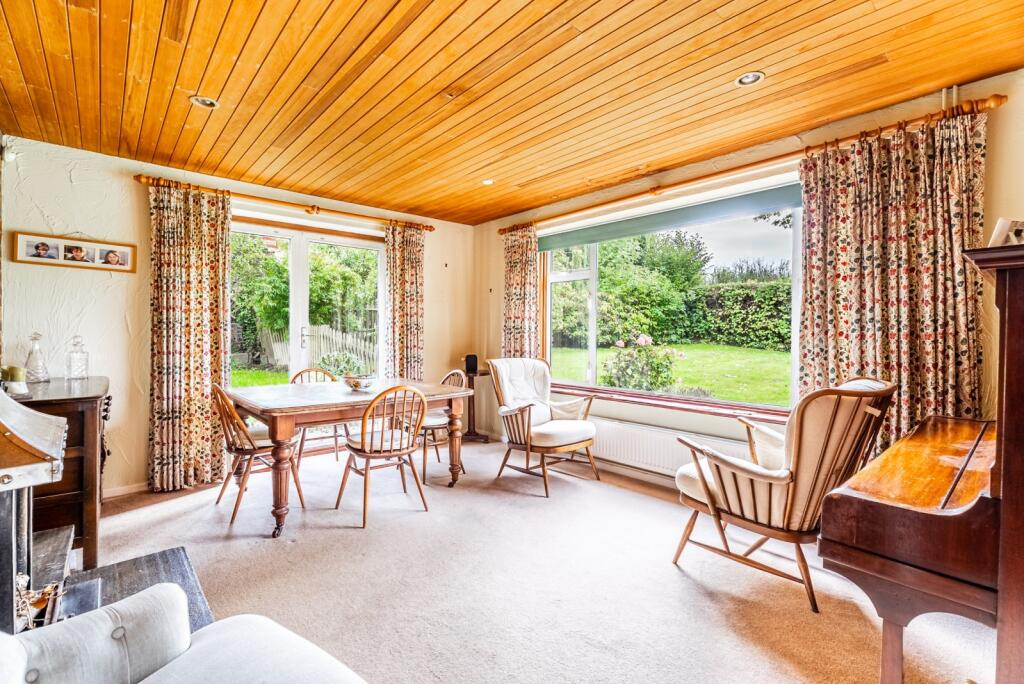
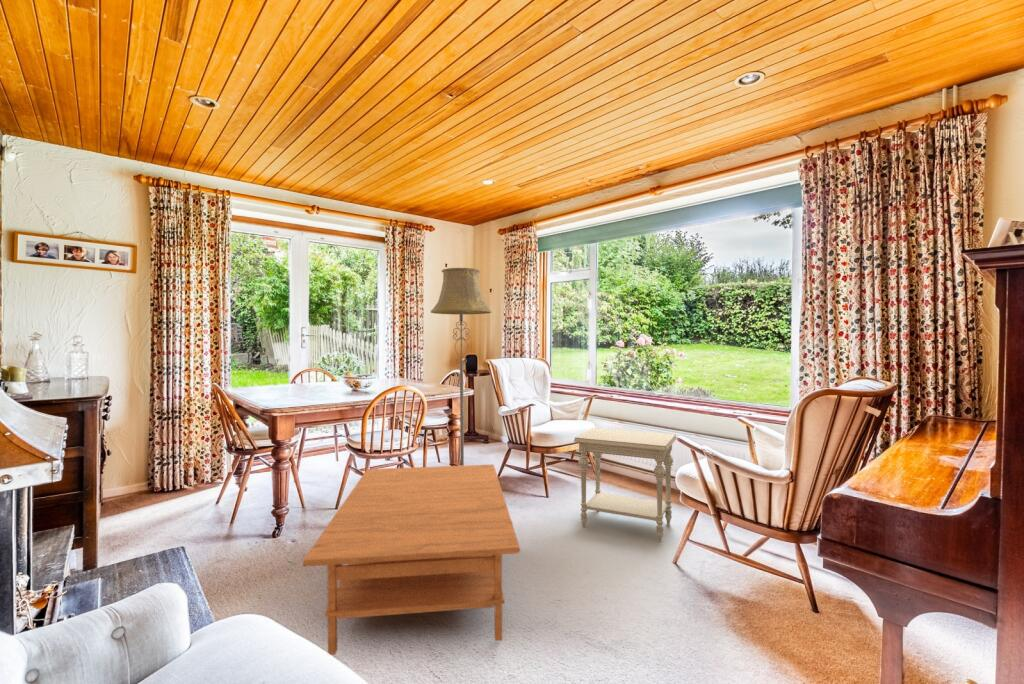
+ side table (626, 496)
+ coffee table (425, 539)
+ floor lamp (461, 388)
